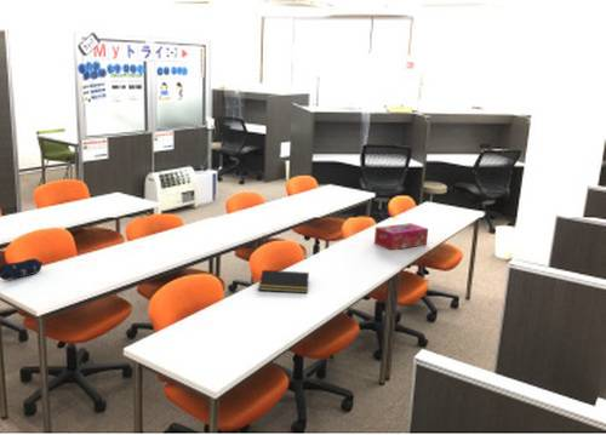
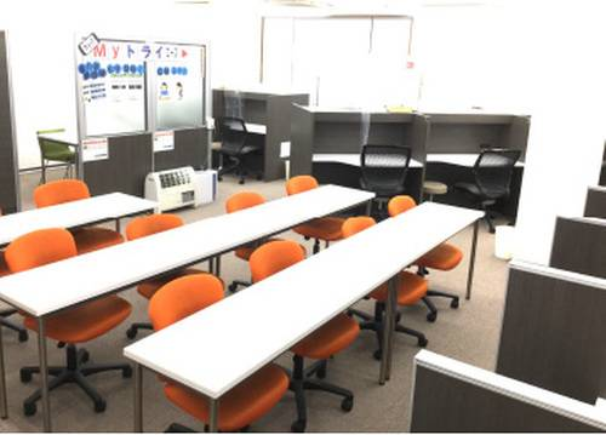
- notepad (284, 280)
- tissue box (401, 235)
- pencil case (21, 269)
